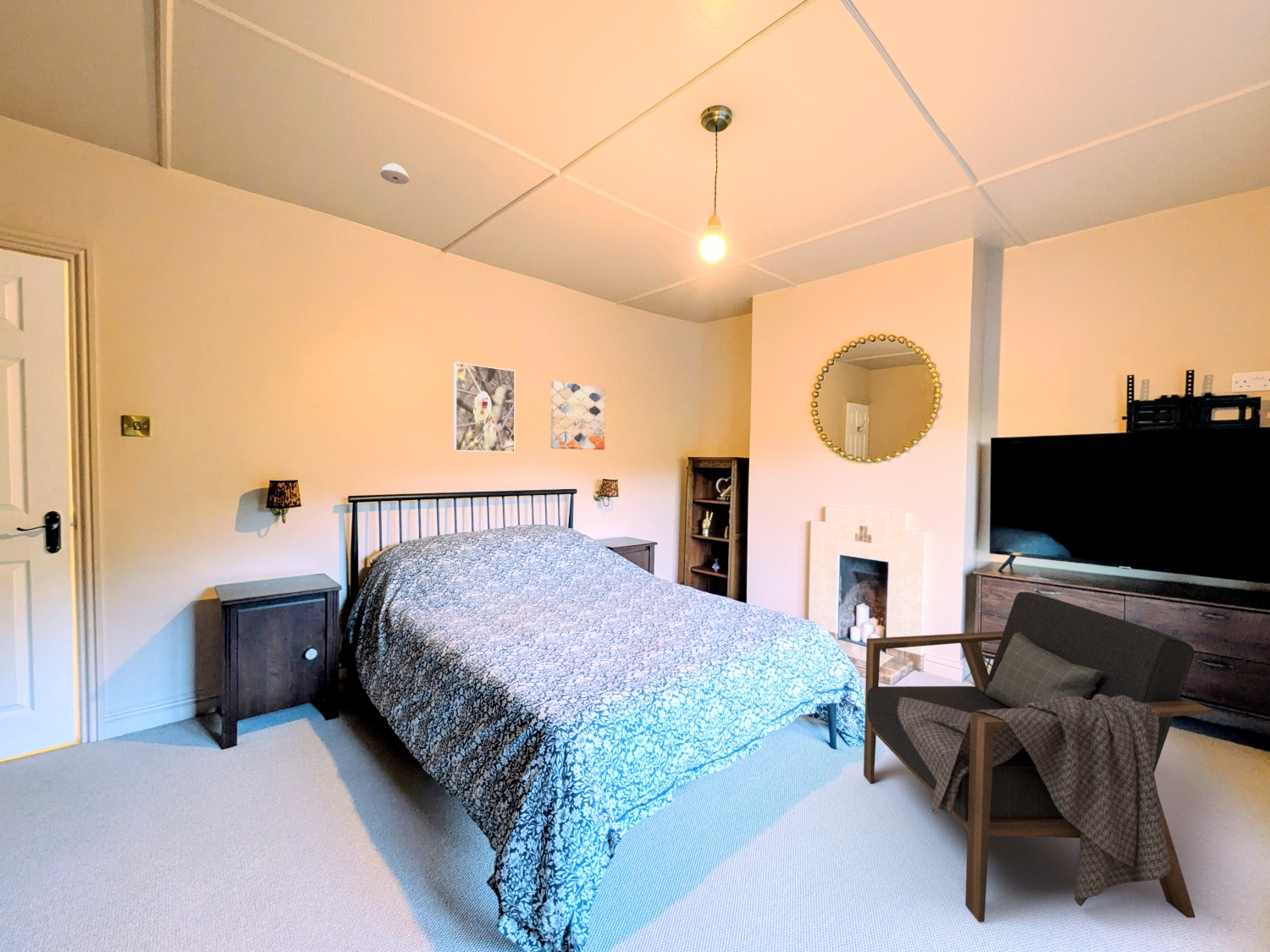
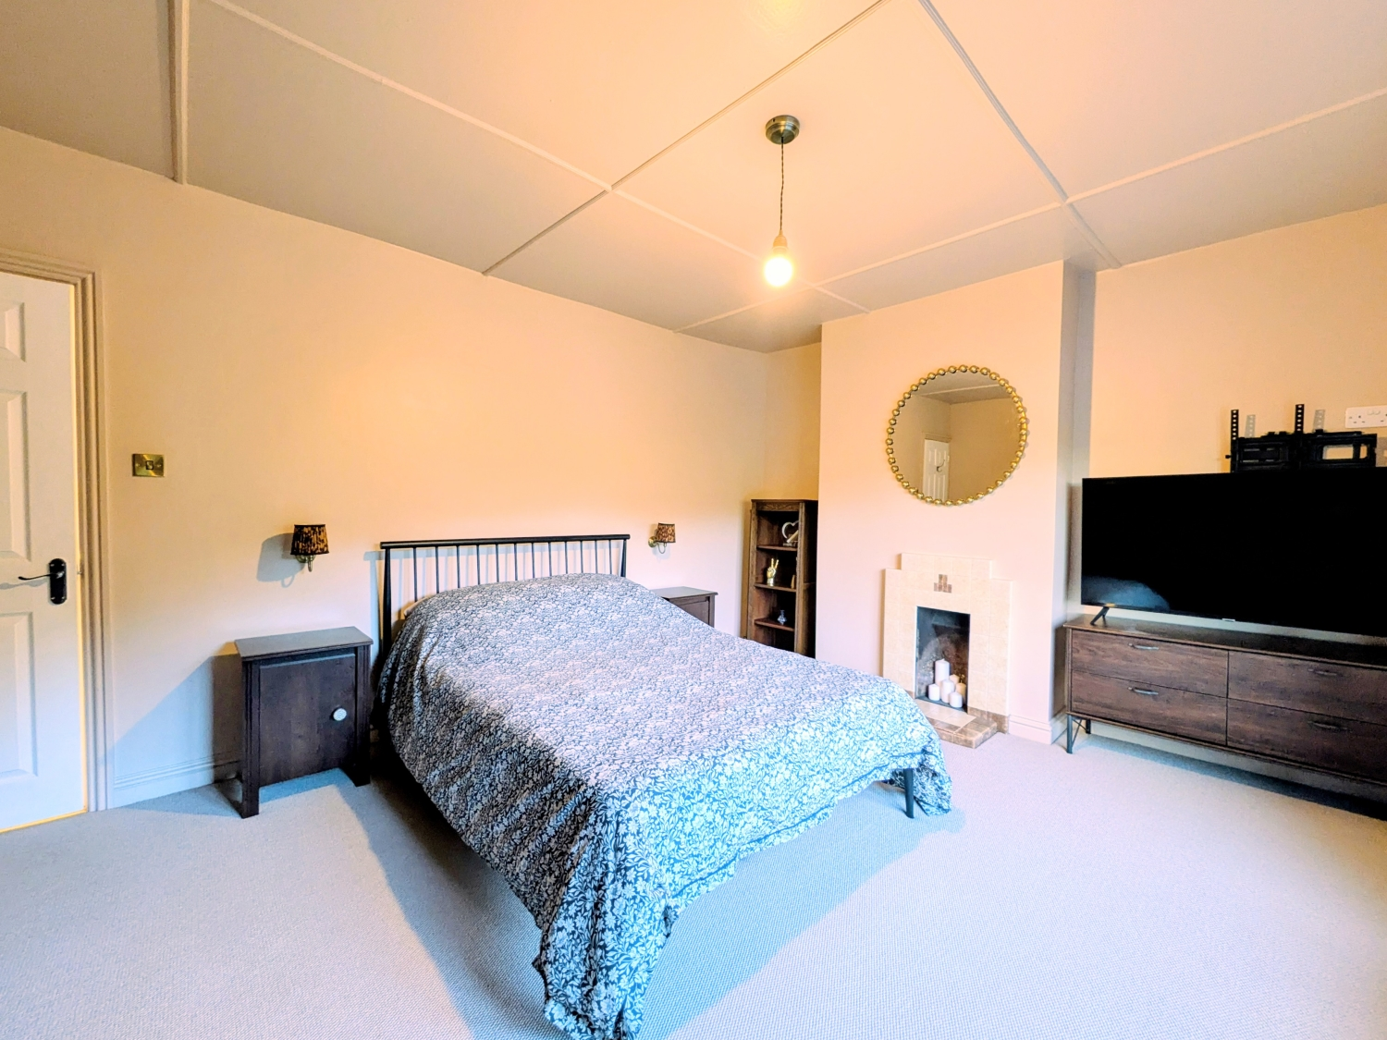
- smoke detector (395, 172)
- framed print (485, 409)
- wall art (578, 416)
- armchair (1007, 729)
